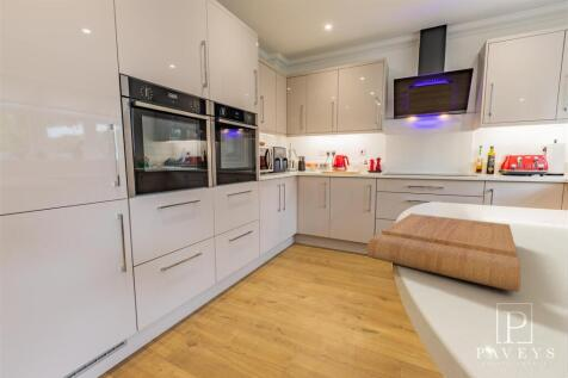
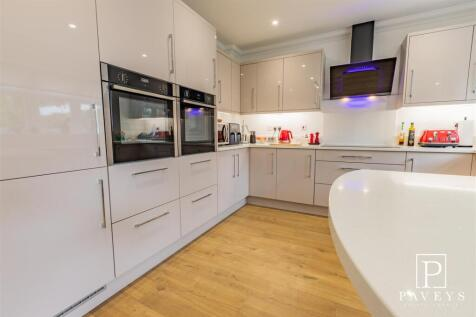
- cutting board (445, 238)
